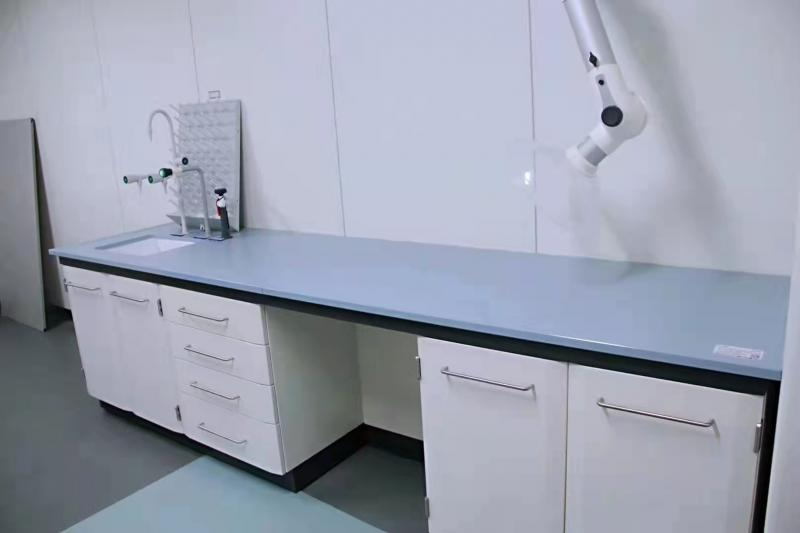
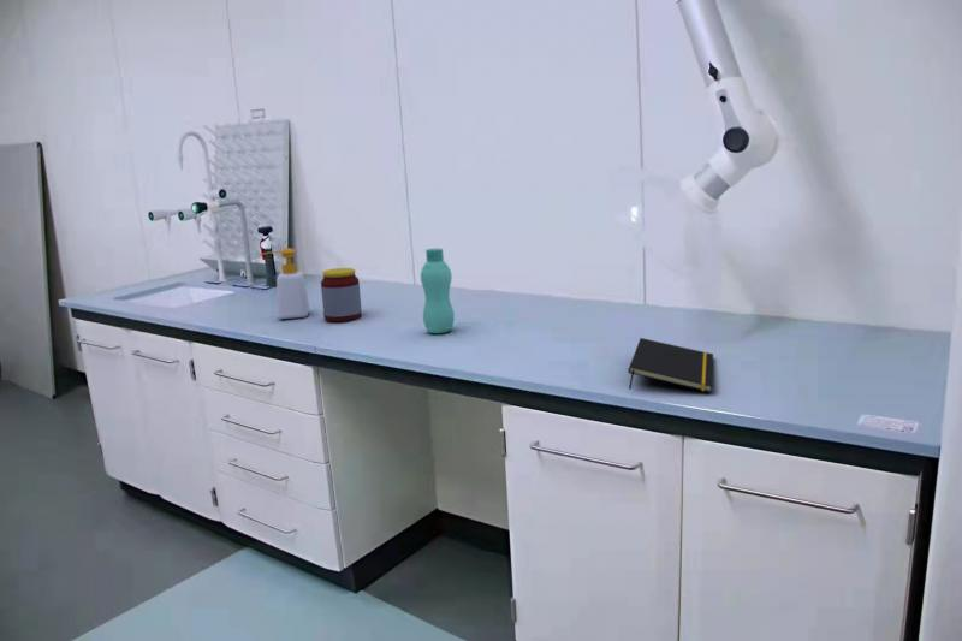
+ soap bottle (284, 283)
+ notepad (672, 362)
+ bottle (437, 290)
+ jar (340, 293)
